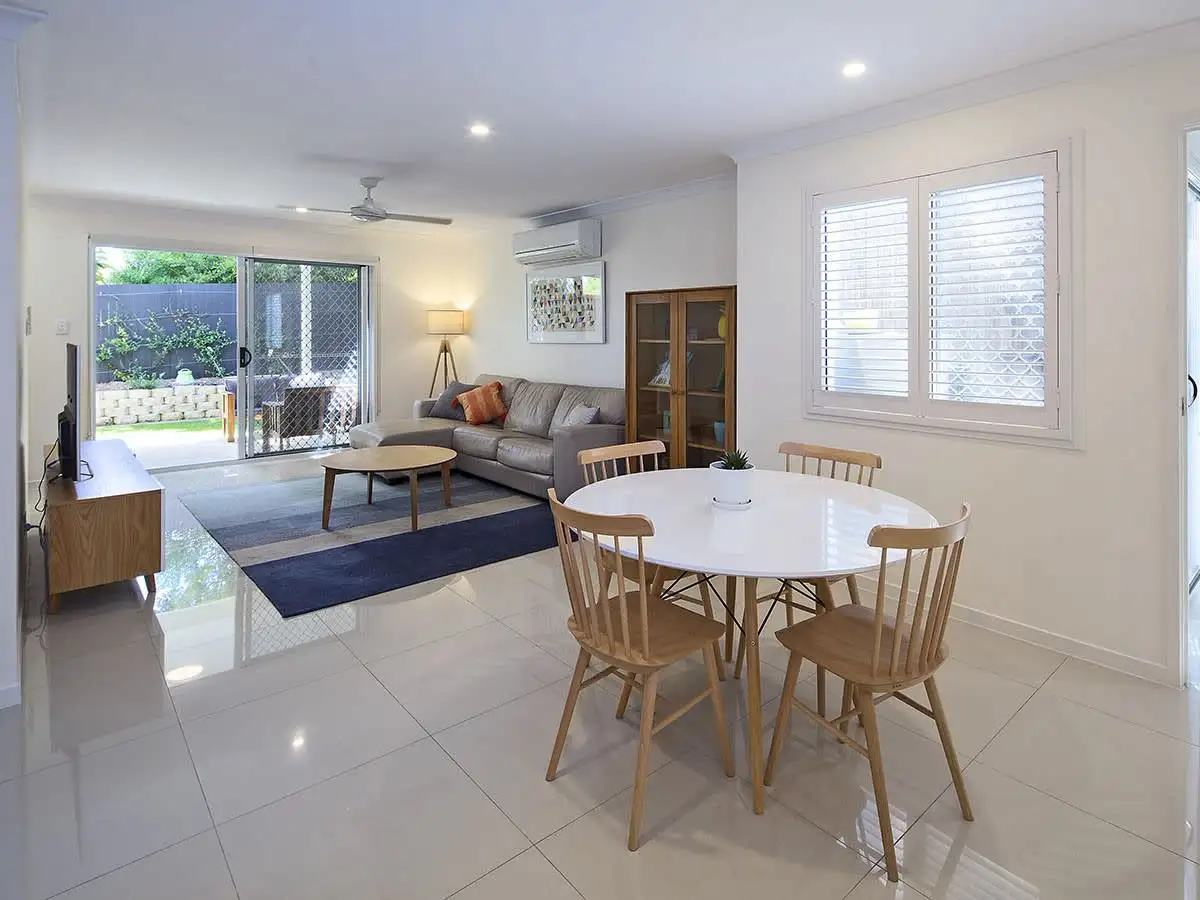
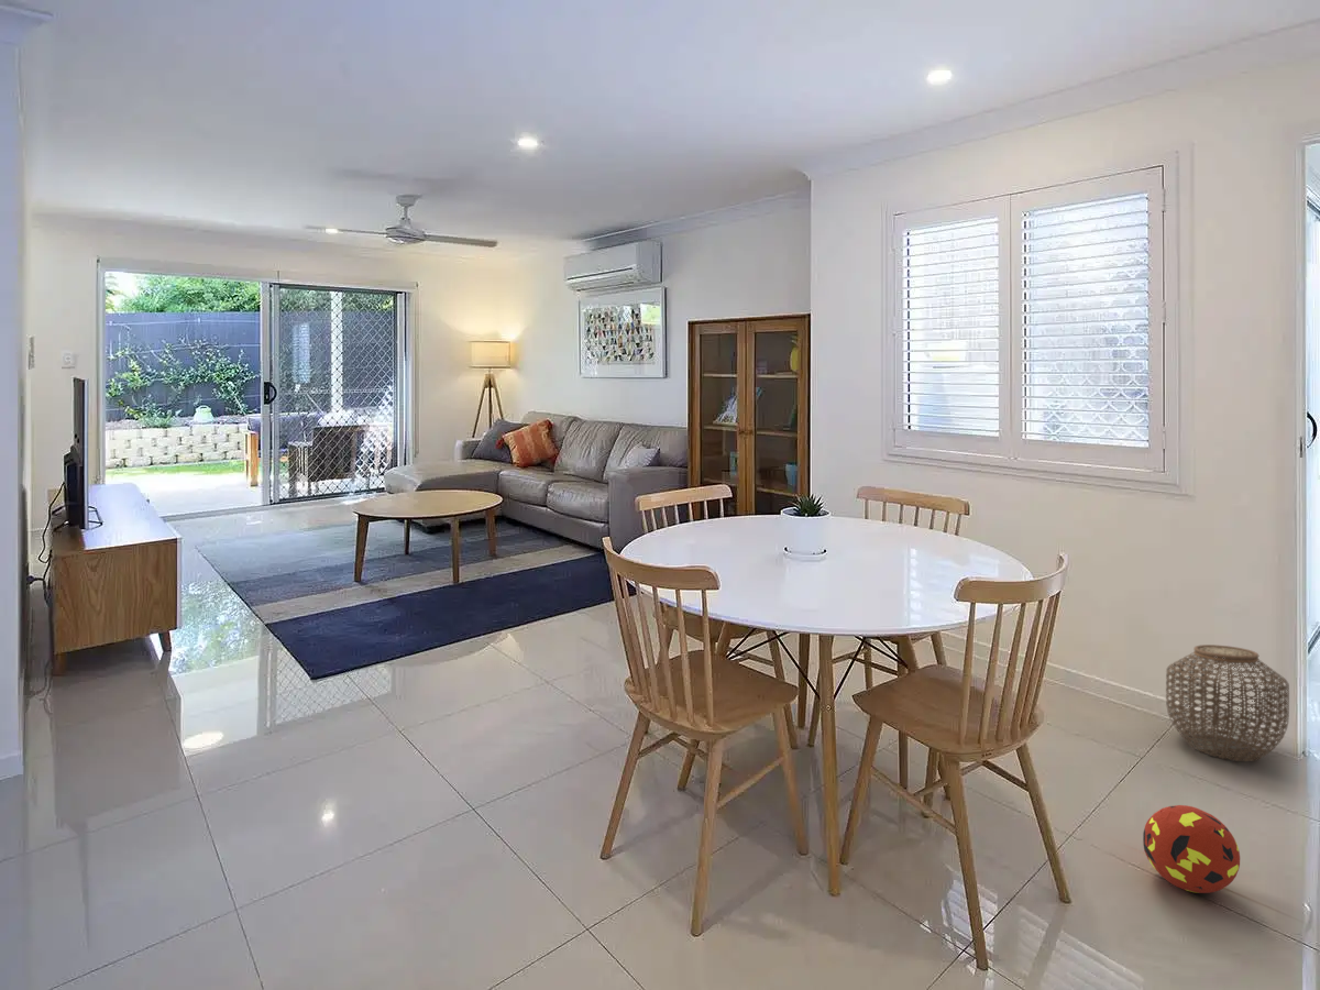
+ ball (1189, 847)
+ woven basket (1225, 701)
